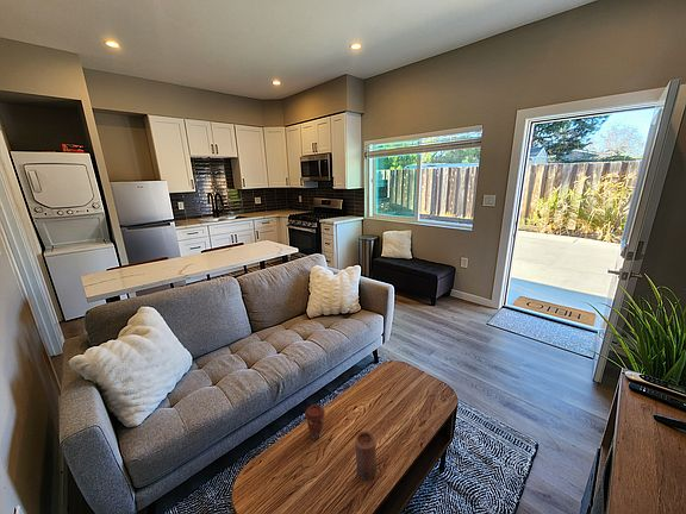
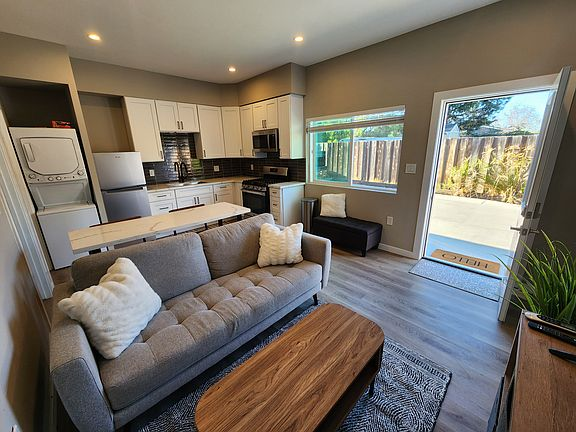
- coffee cup (314, 421)
- candle (366, 455)
